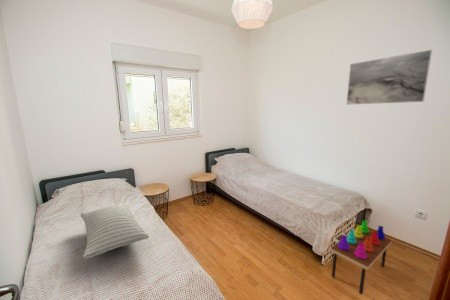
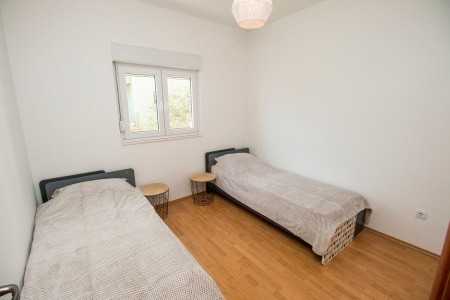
- stacking toy (356, 249)
- pillow (111, 225)
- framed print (383, 81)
